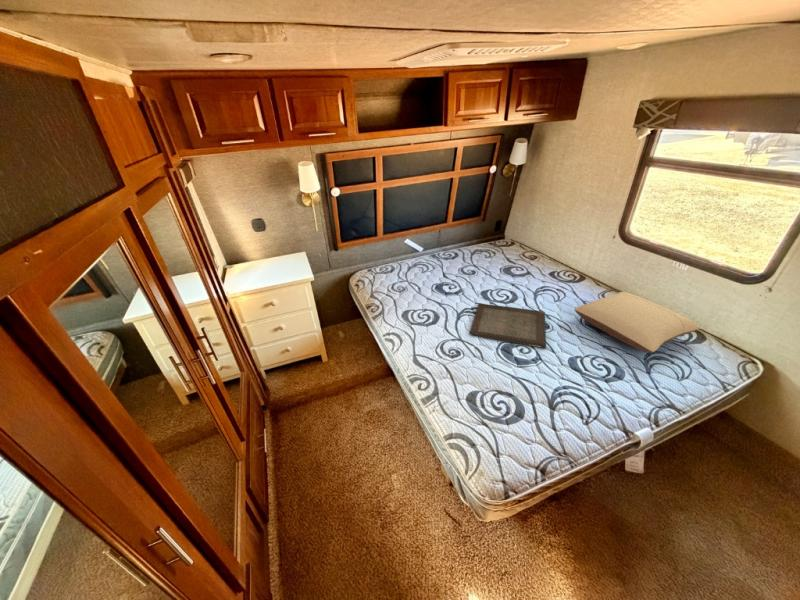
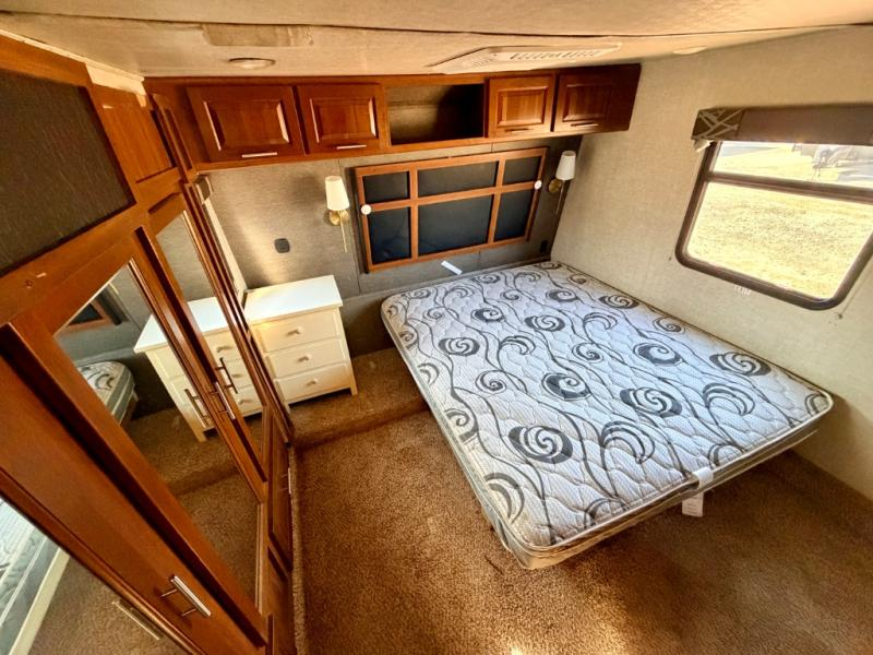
- serving tray (508, 322)
- pillow (633, 318)
